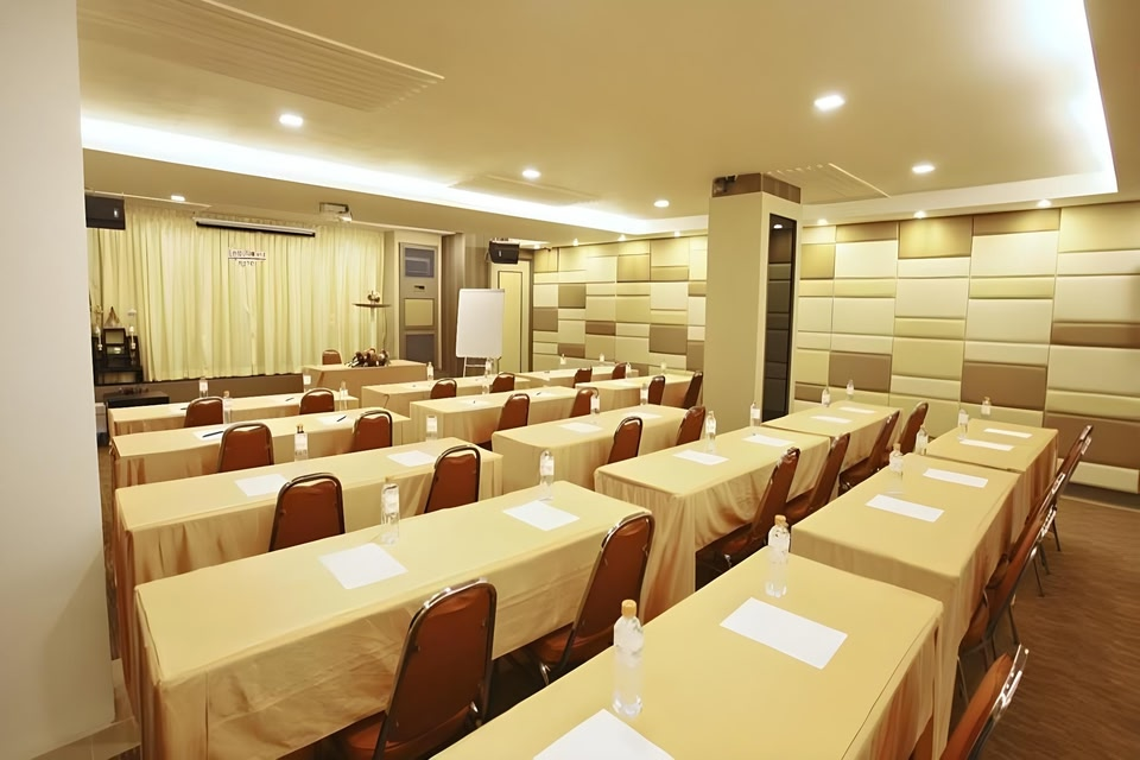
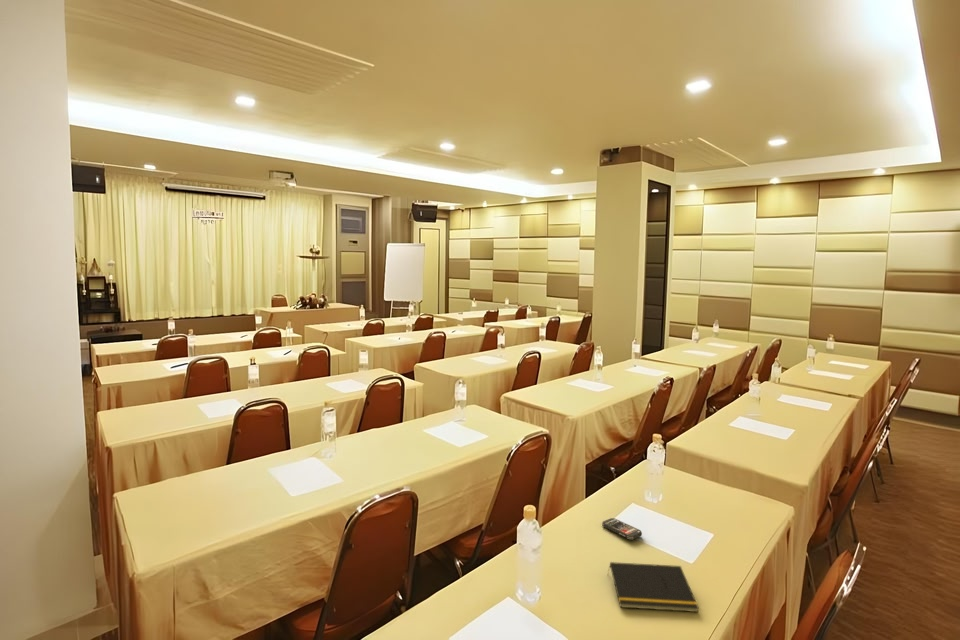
+ notepad (651, 585)
+ smartphone (621, 528)
